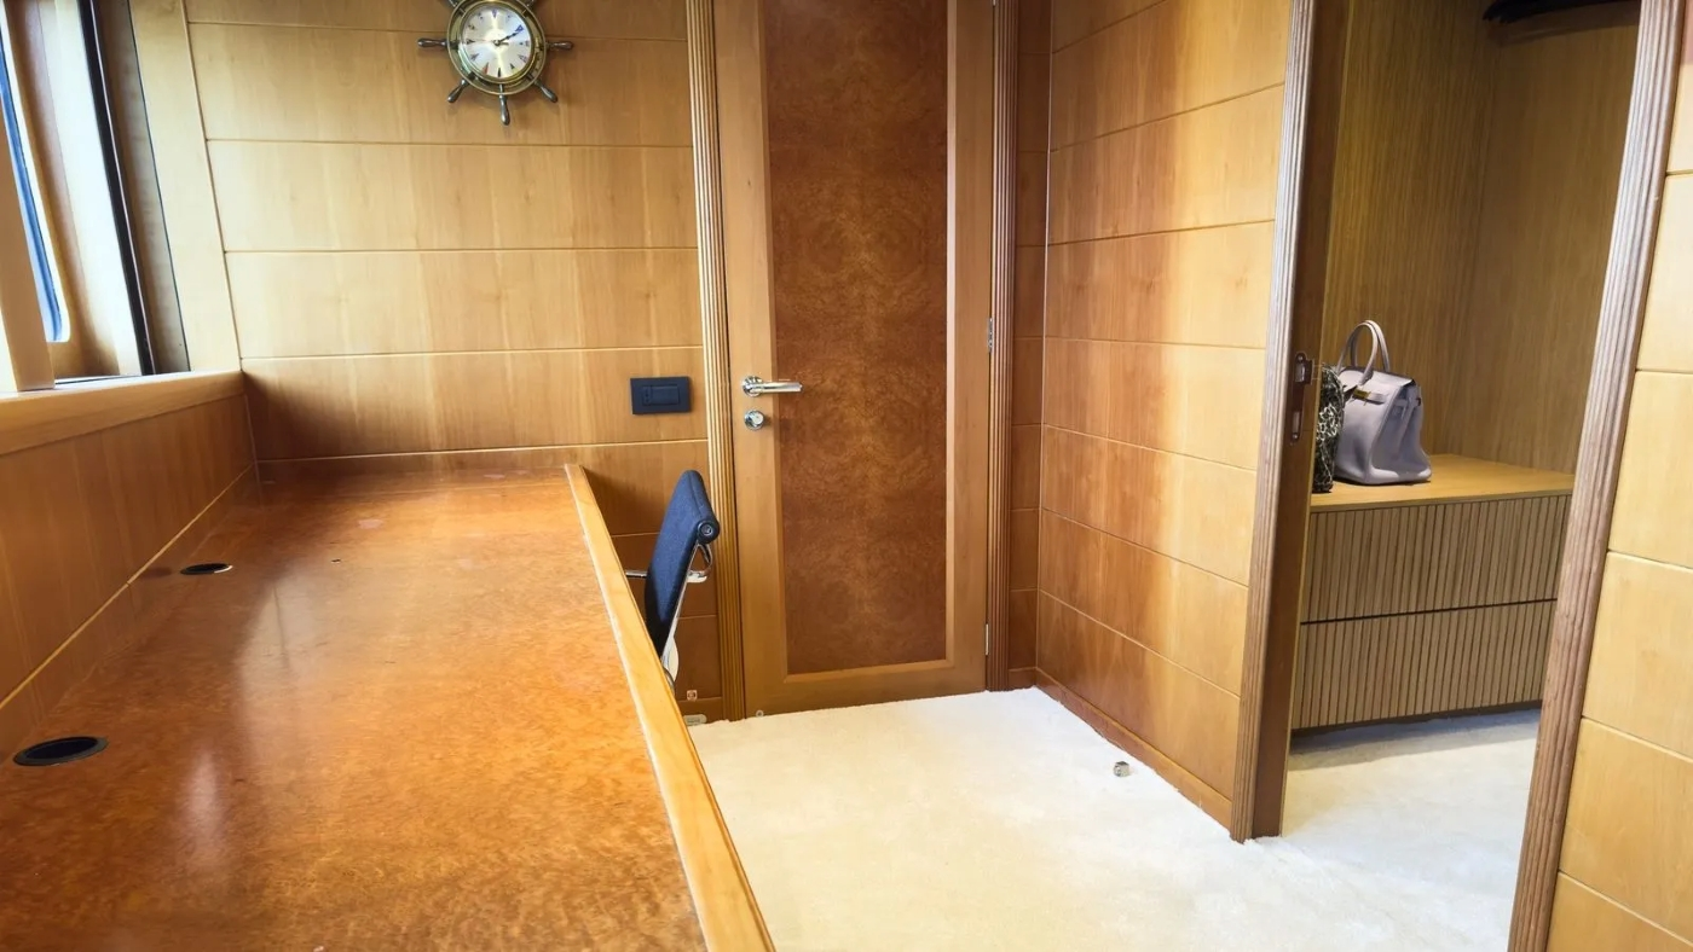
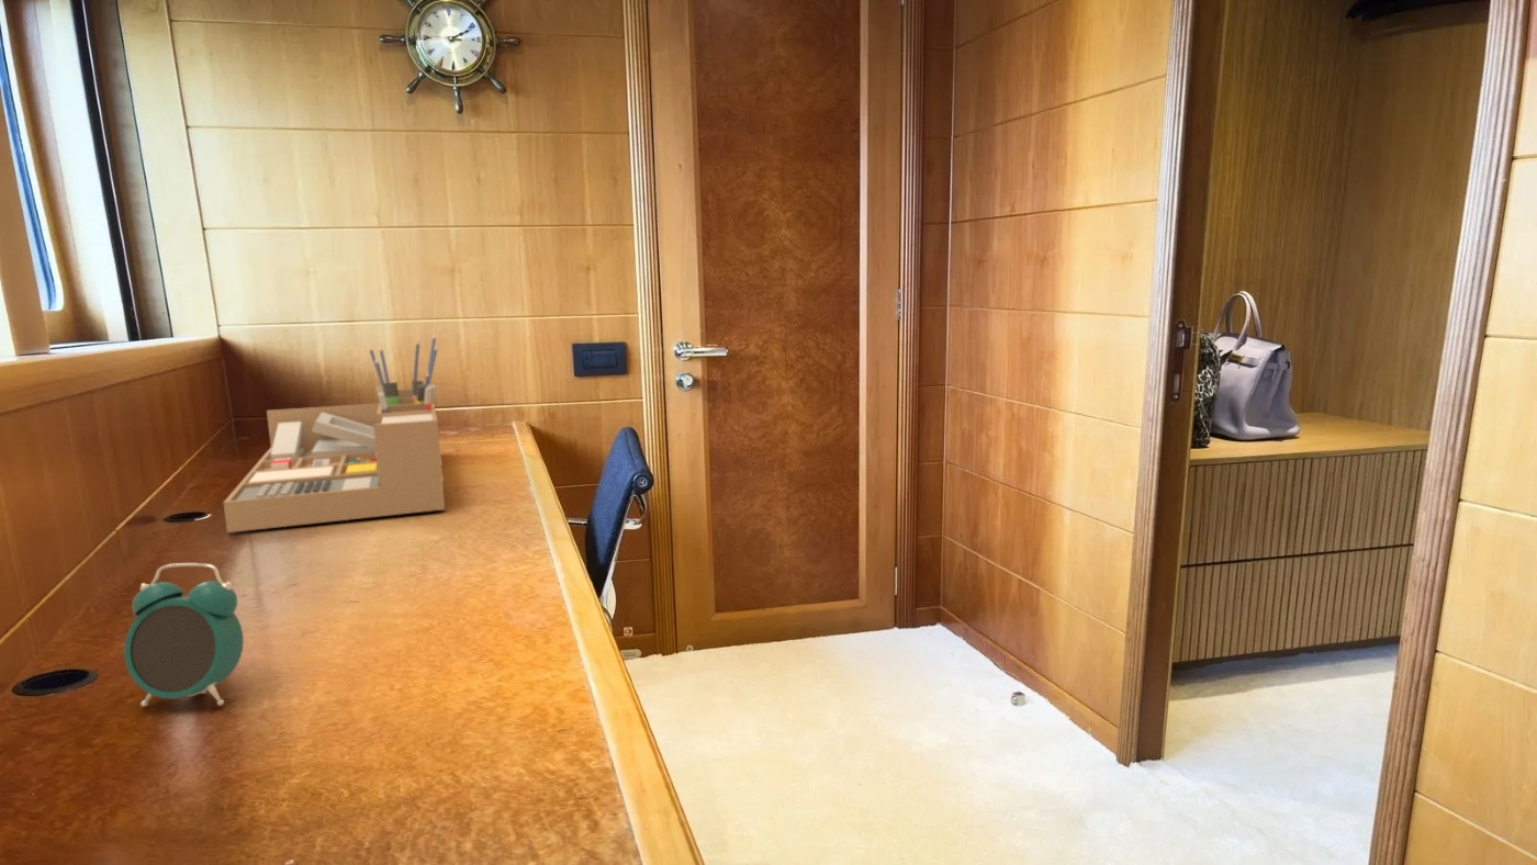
+ alarm clock (184, 633)
+ desk organizer (348, 414)
